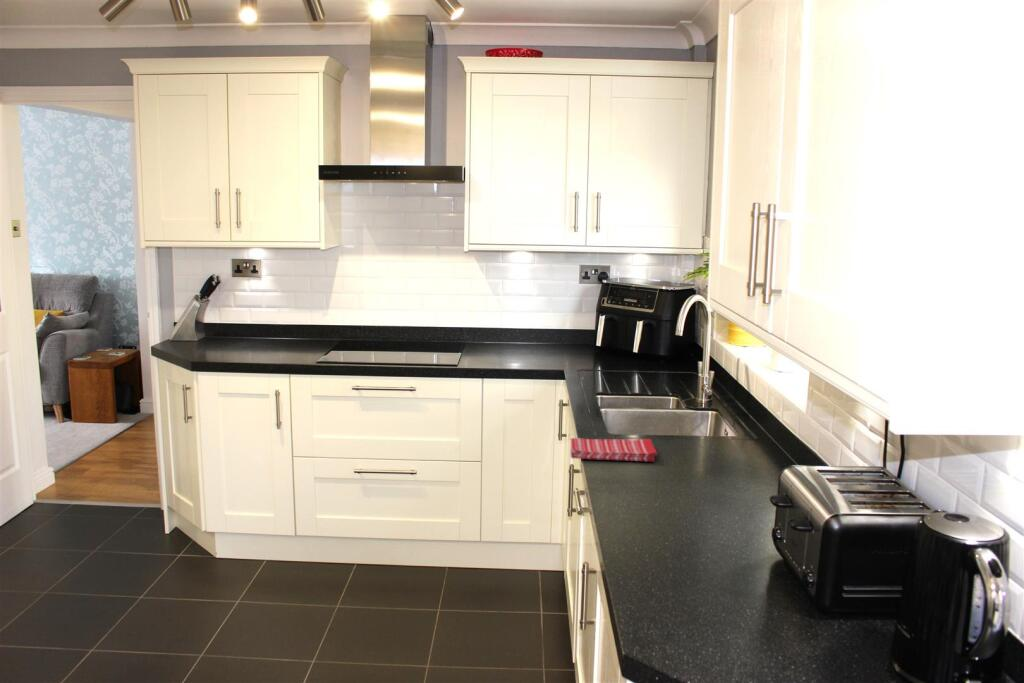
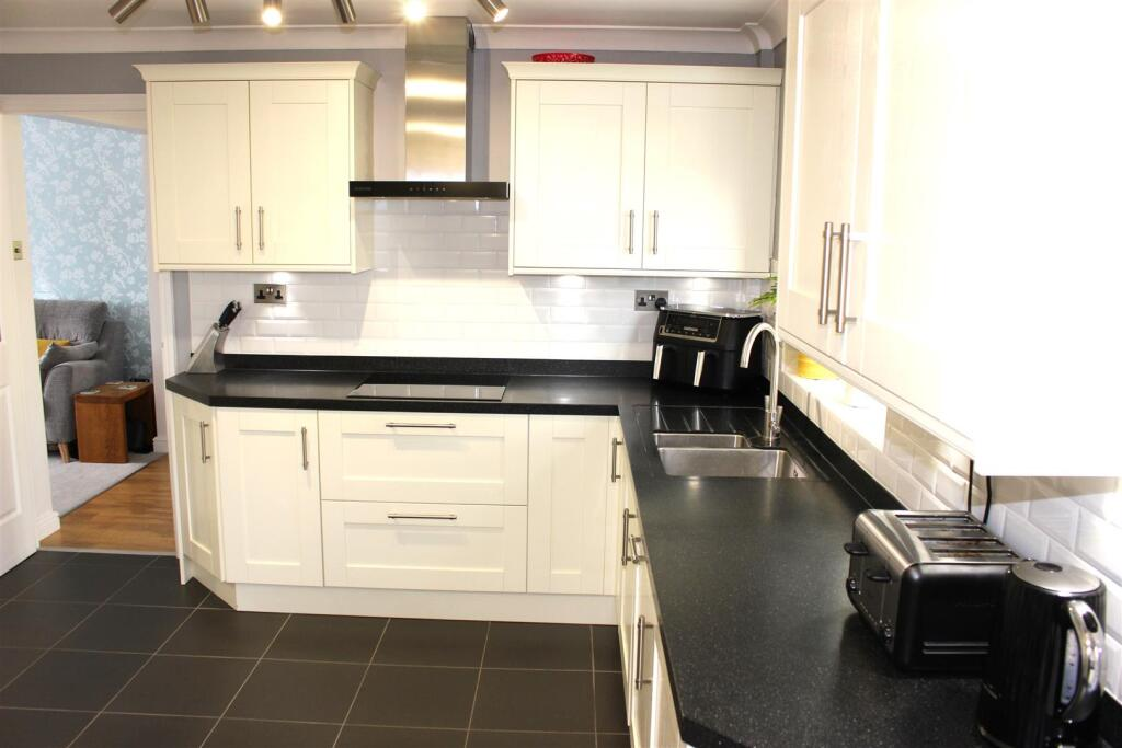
- dish towel (612, 447)
